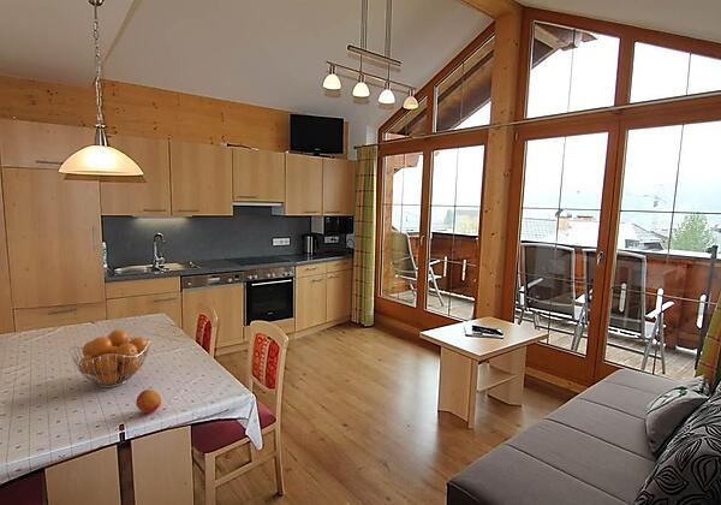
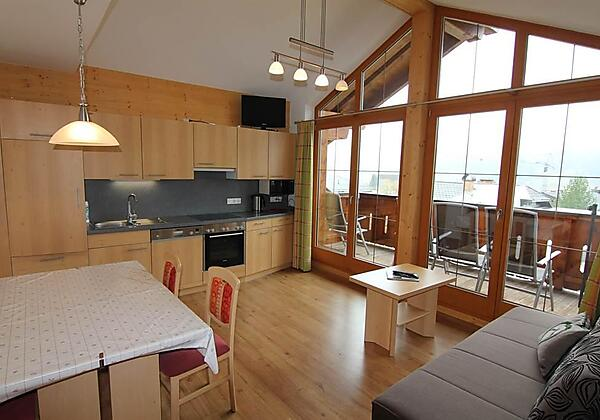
- fruit (149, 400)
- fruit basket (112, 357)
